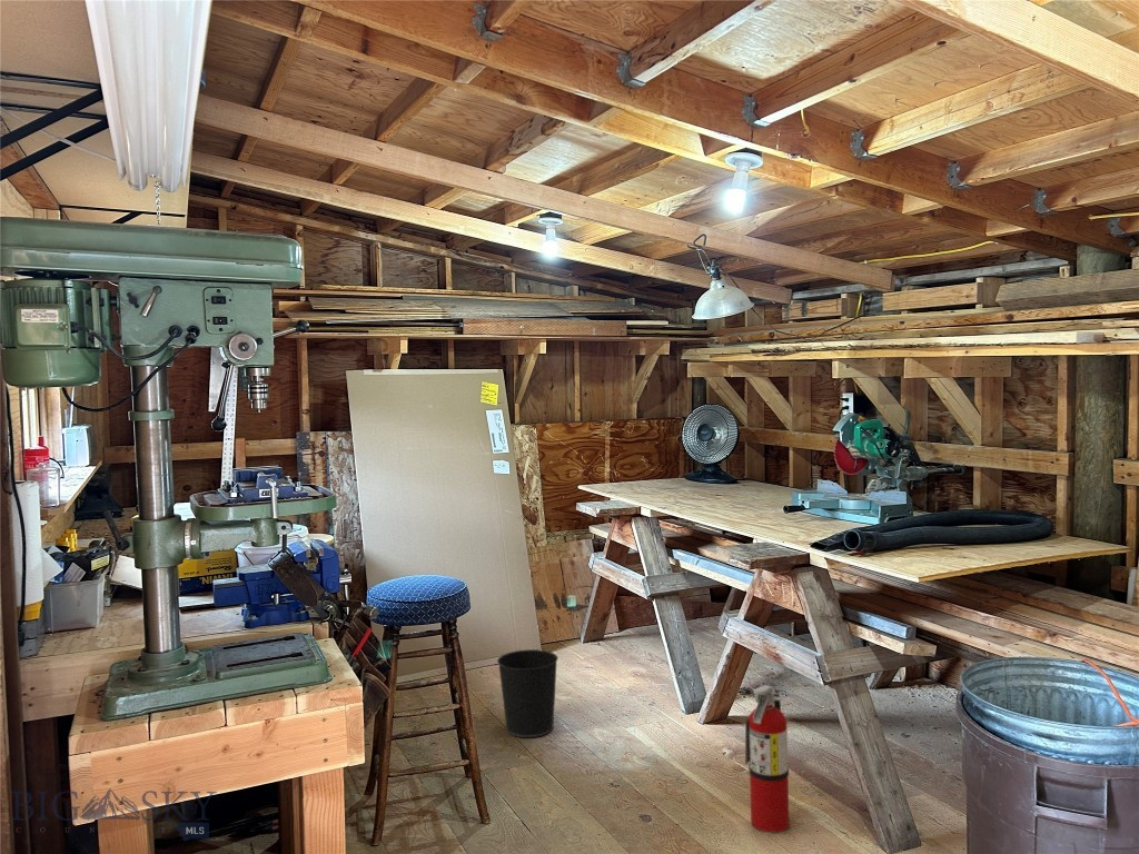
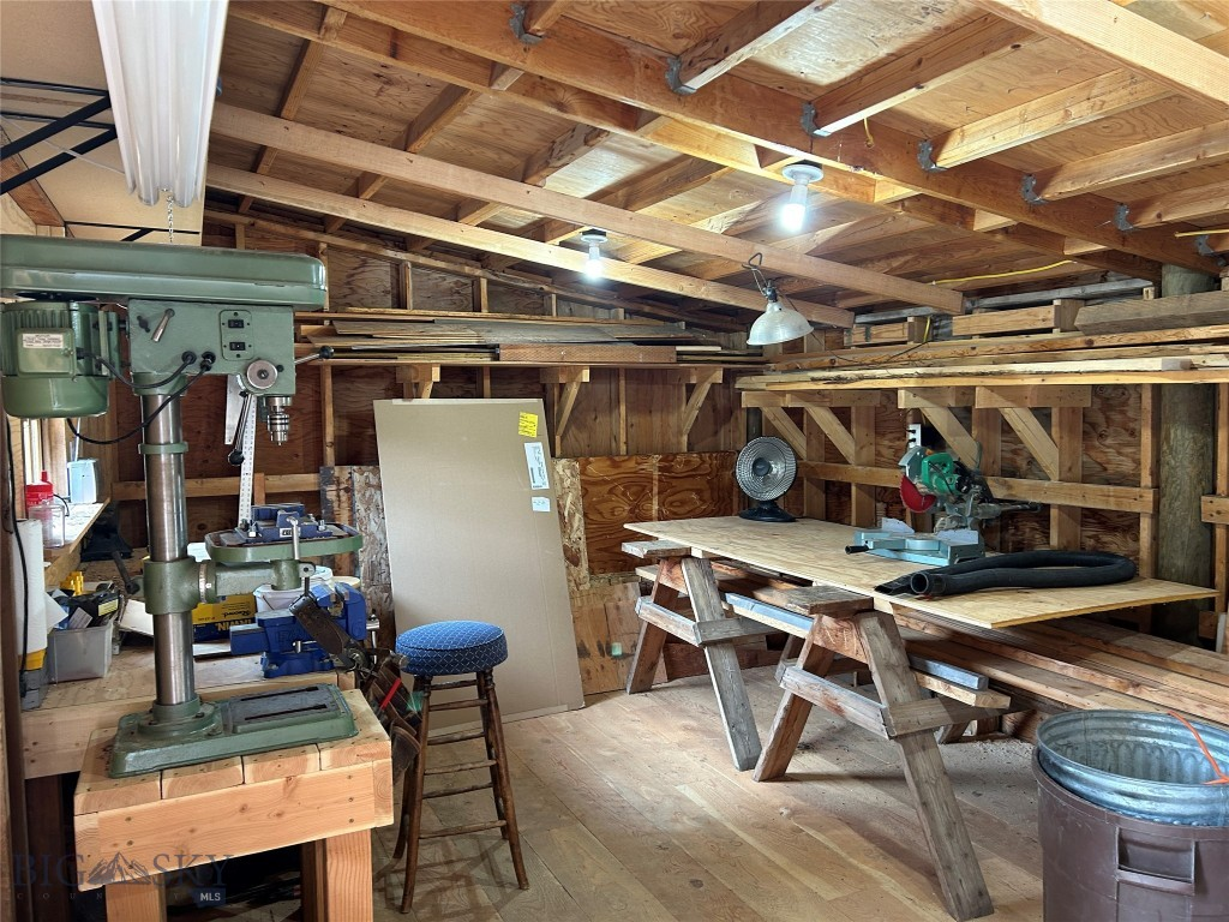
- fire extinguisher (769, 748)
- wastebasket (528, 693)
